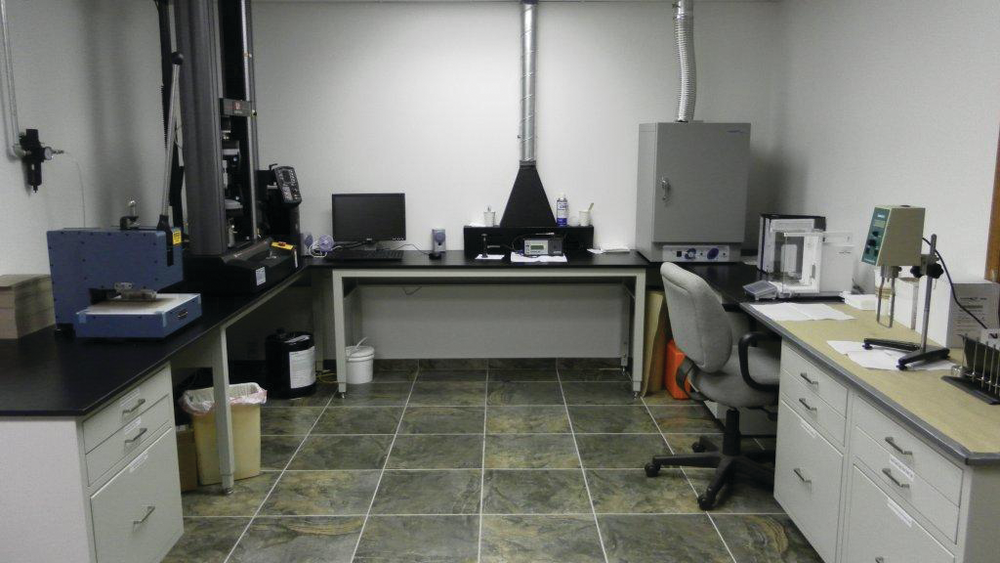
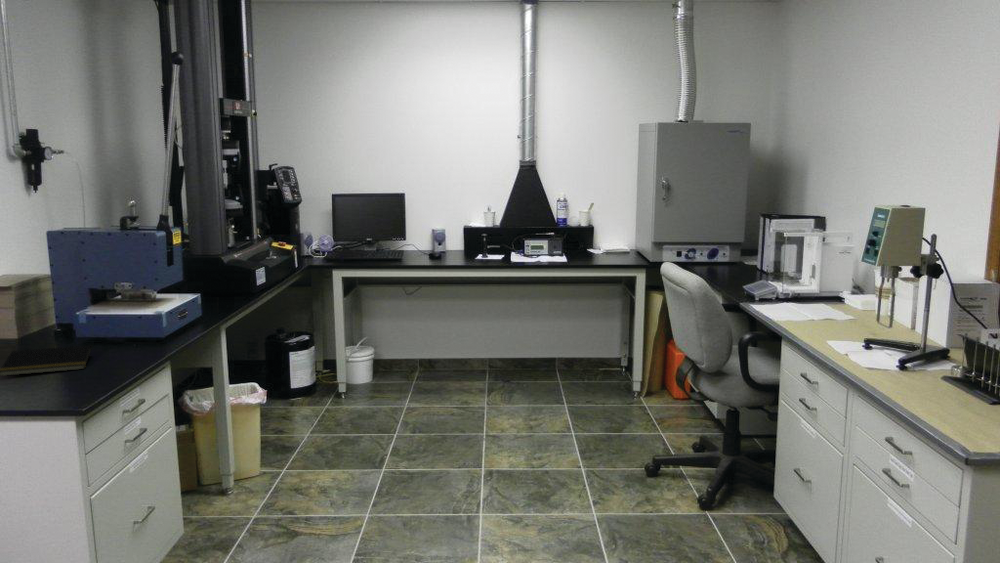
+ notepad (47, 359)
